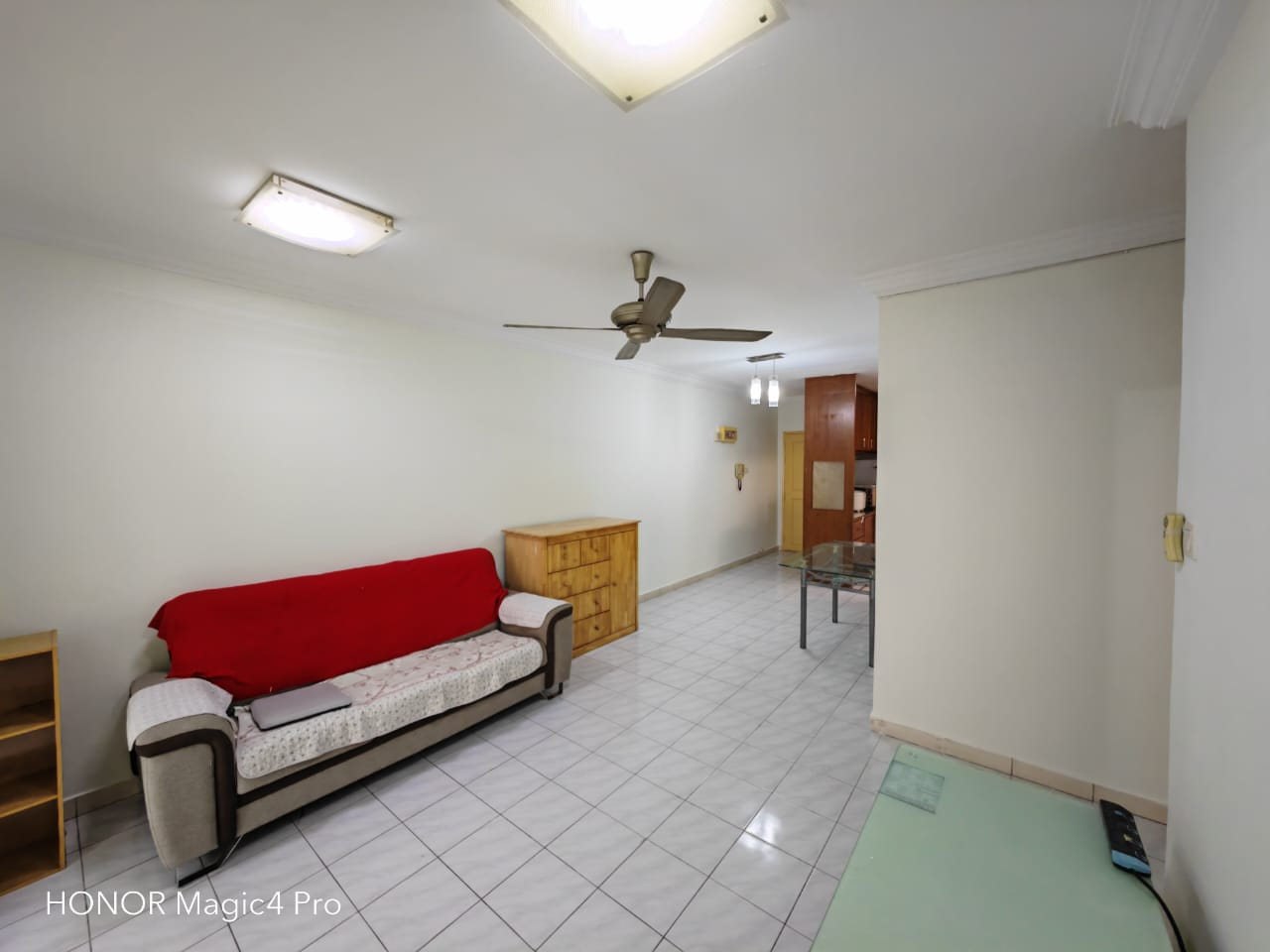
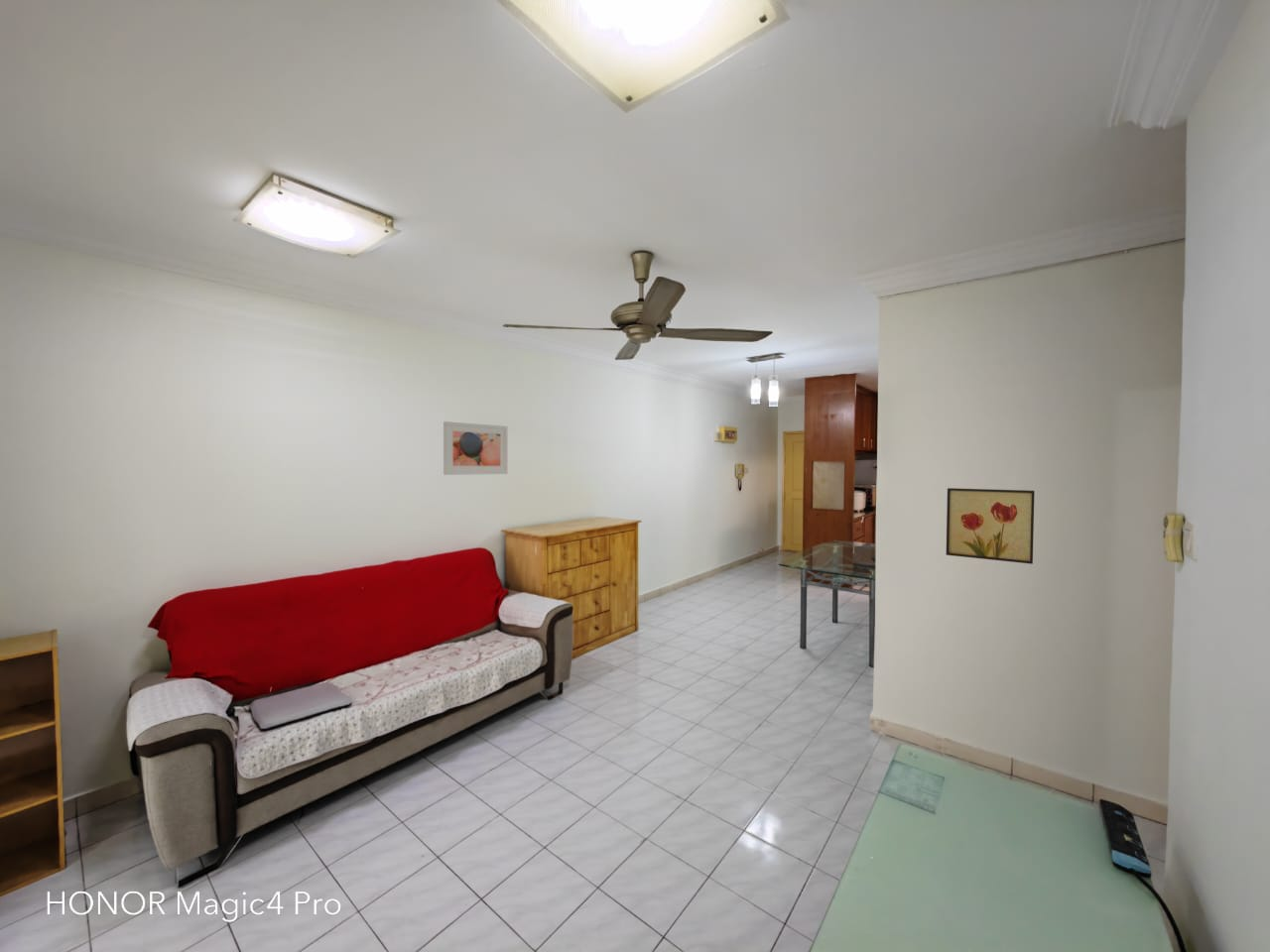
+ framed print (477, 449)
+ wall art (988, 524)
